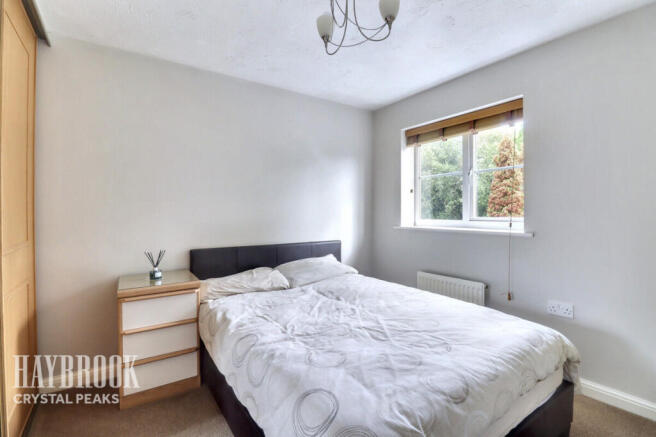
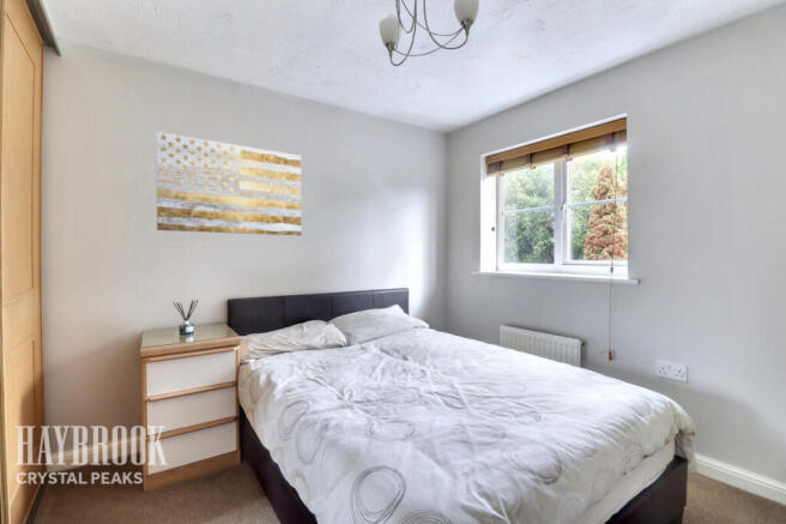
+ wall art (236, 188)
